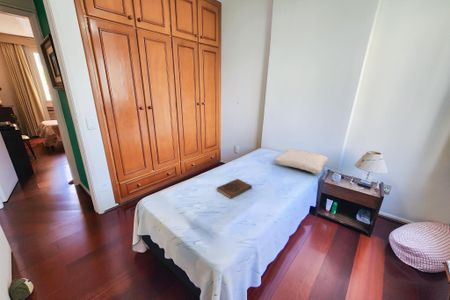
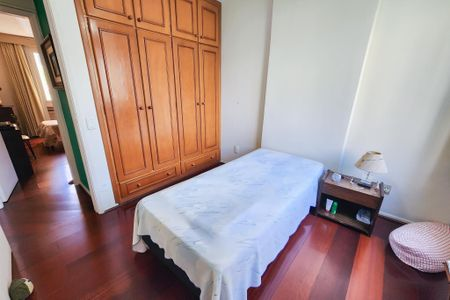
- pillow (301, 159)
- book (234, 188)
